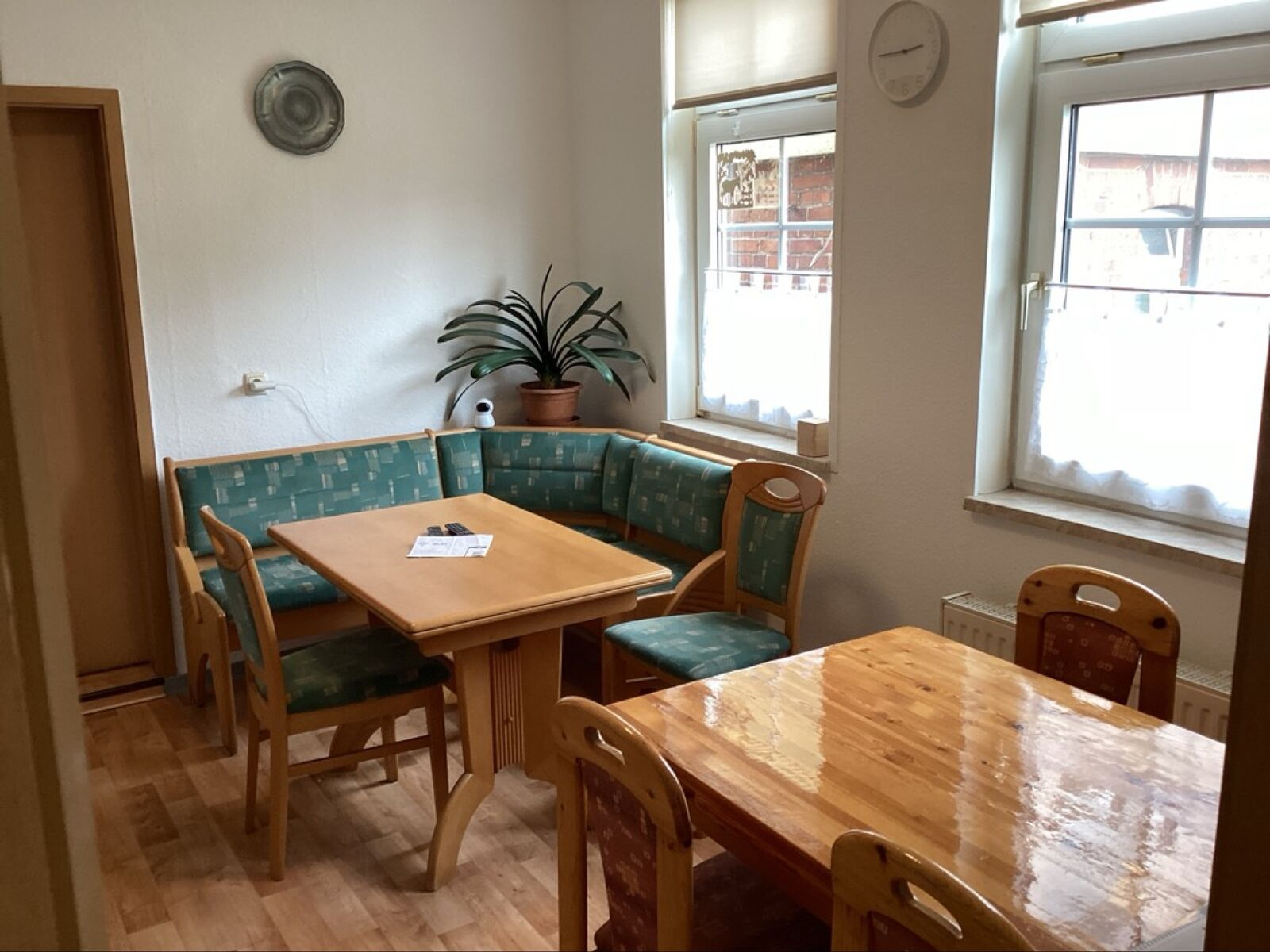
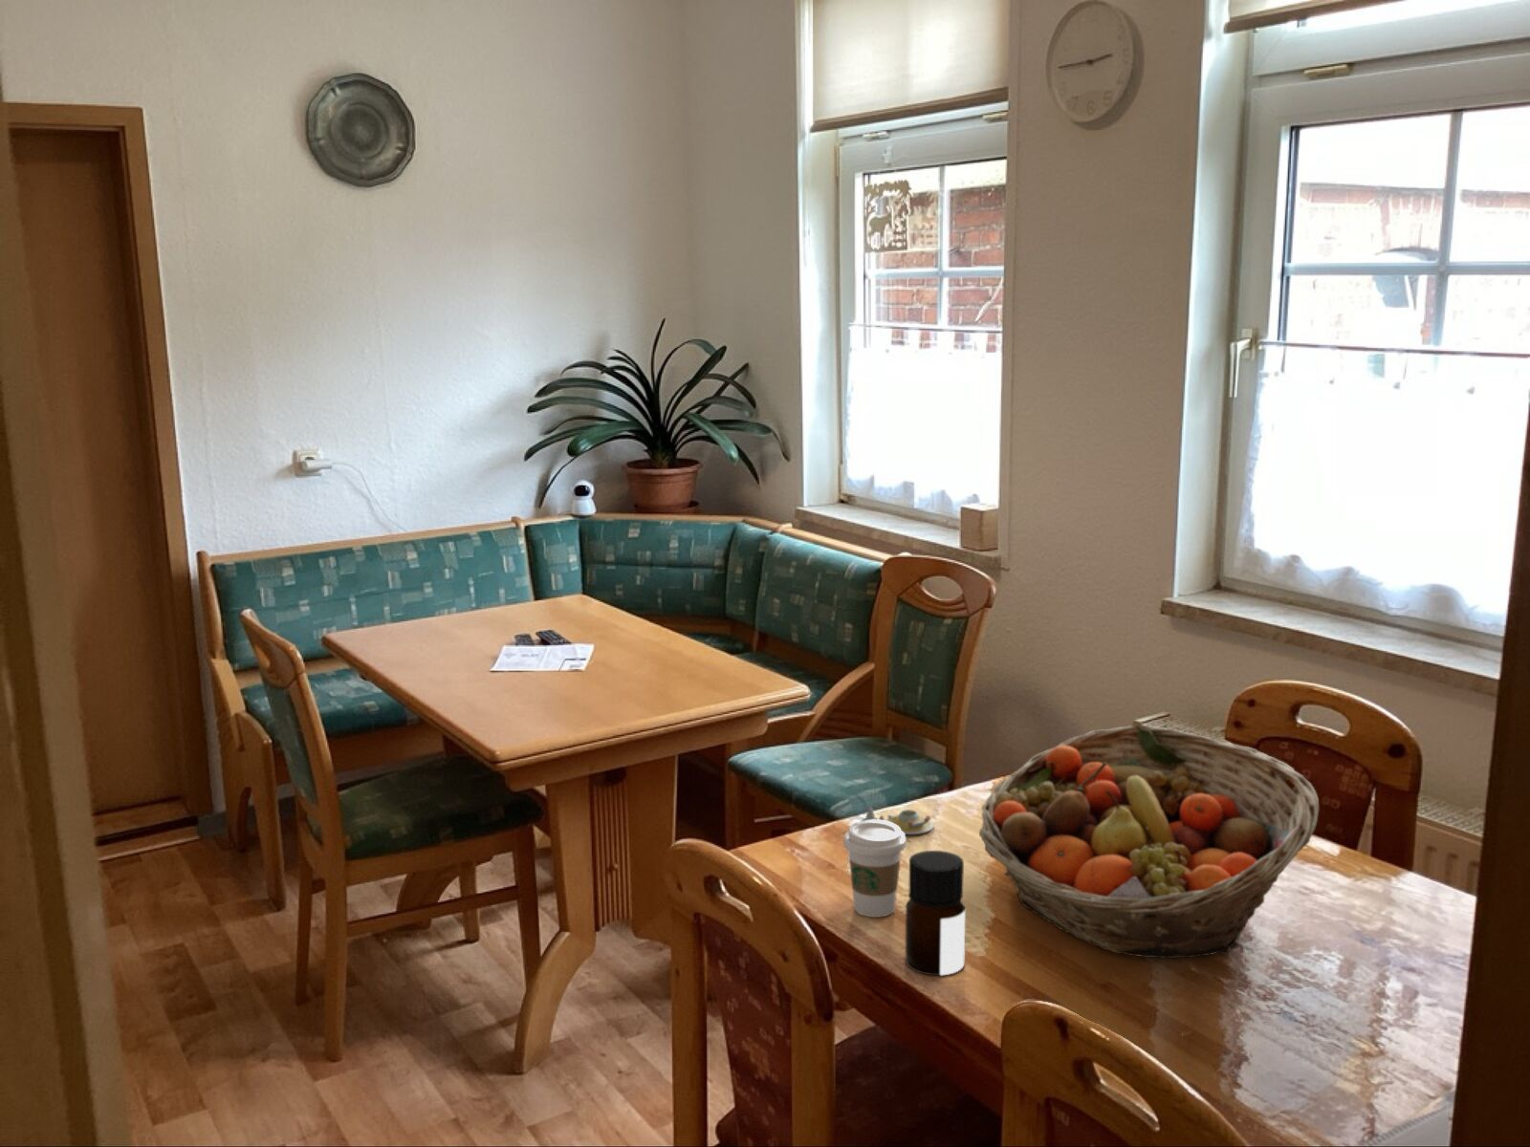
+ coffee cup (873, 869)
+ fruit basket (1138, 834)
+ salt and pepper shaker set (899, 817)
+ bottle (935, 911)
